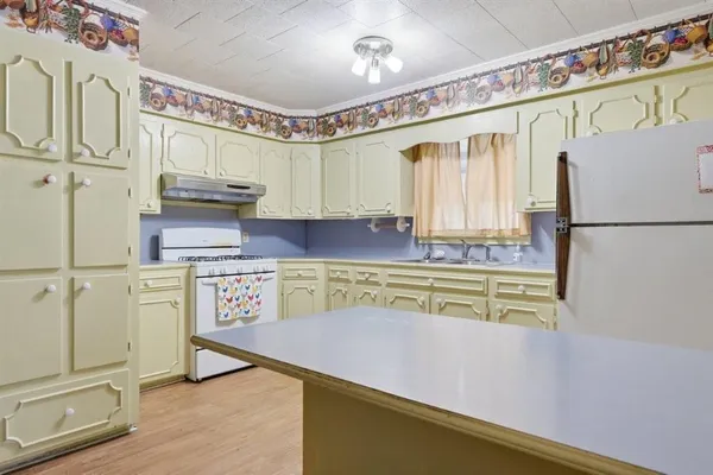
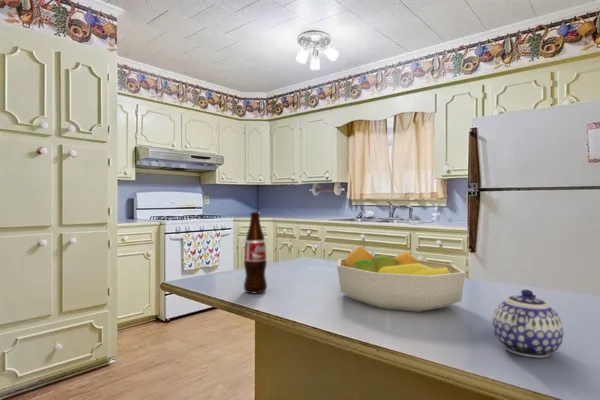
+ bottle (255, 251)
+ teapot (526, 319)
+ fruit bowl (395, 274)
